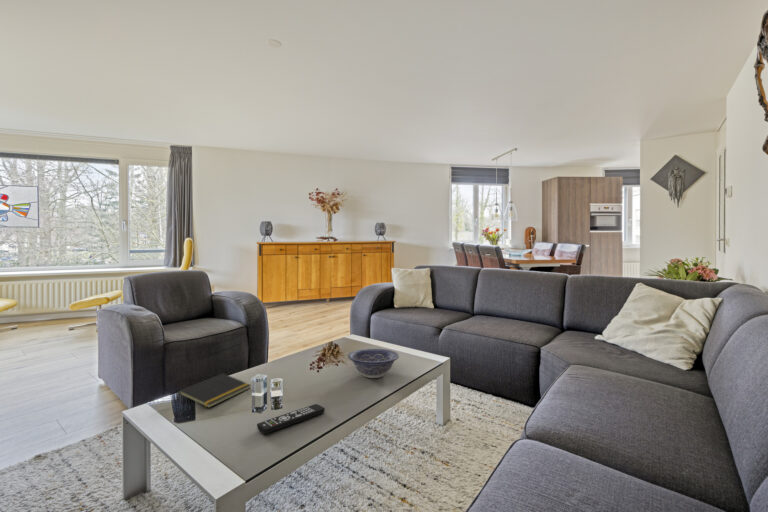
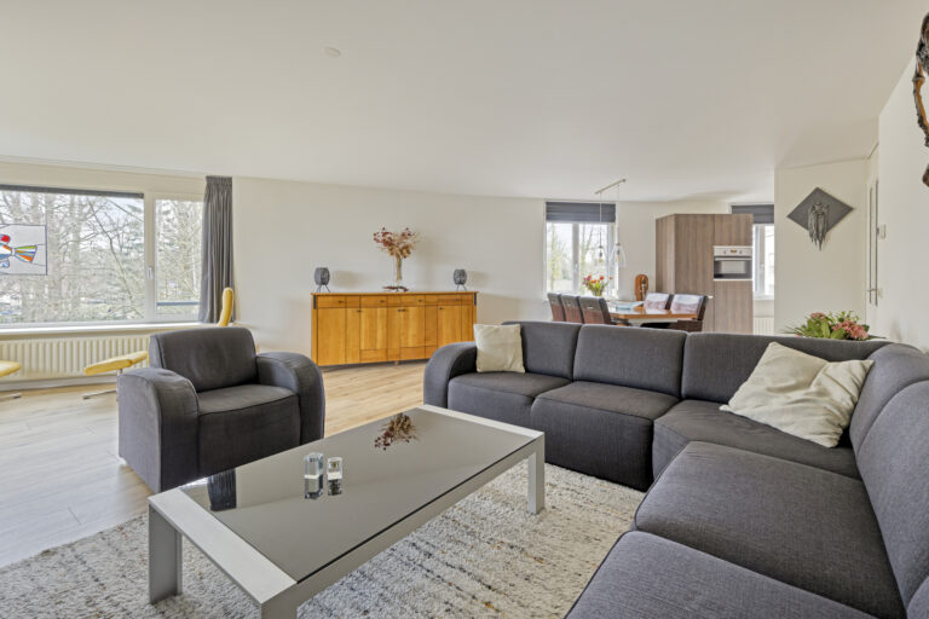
- notepad (216, 389)
- remote control (292, 418)
- decorative bowl (373, 364)
